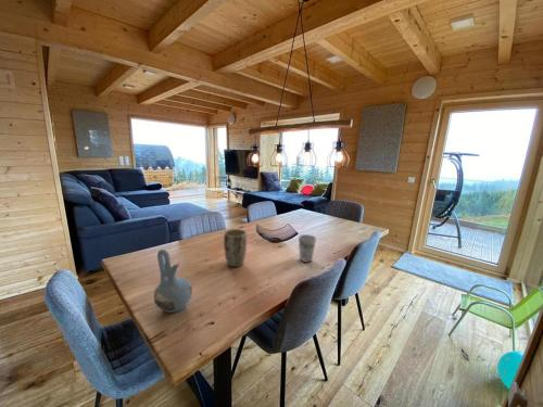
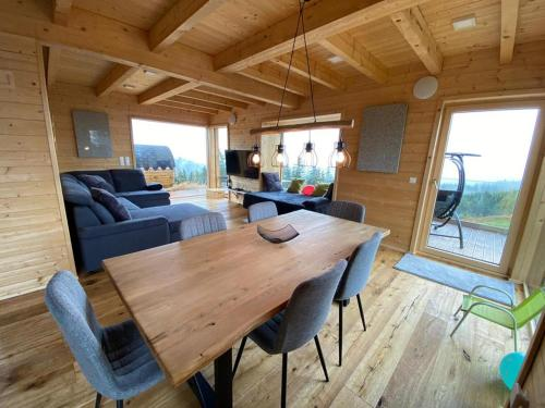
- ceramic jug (173, 279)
- plant pot (235, 247)
- cup (306, 247)
